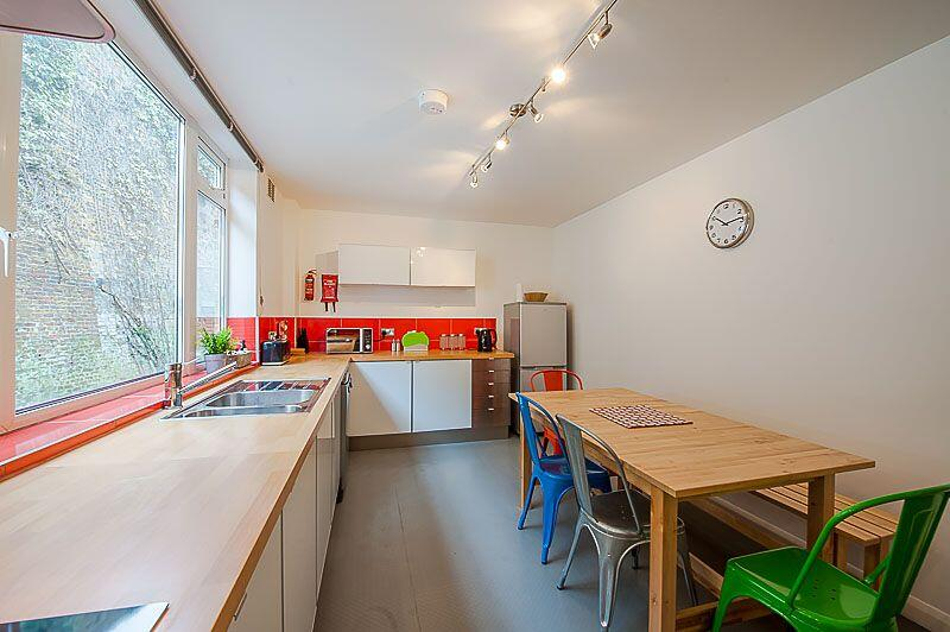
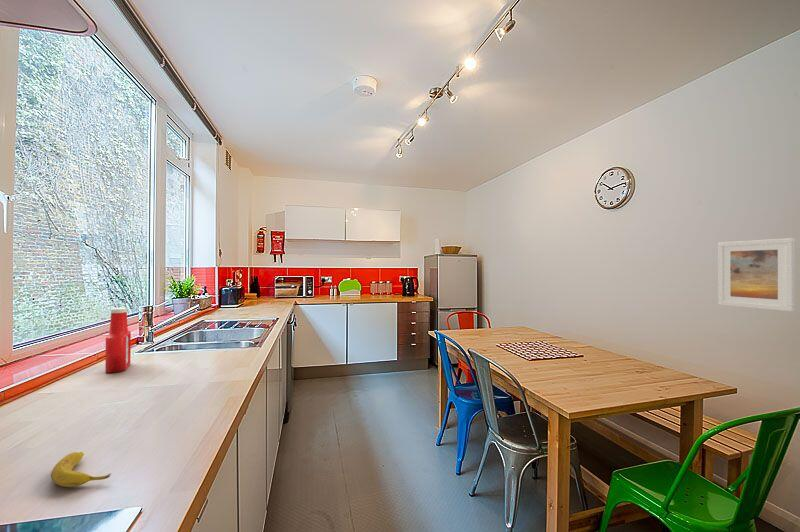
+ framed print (753, 274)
+ banana (80, 472)
+ soap bottle (118, 338)
